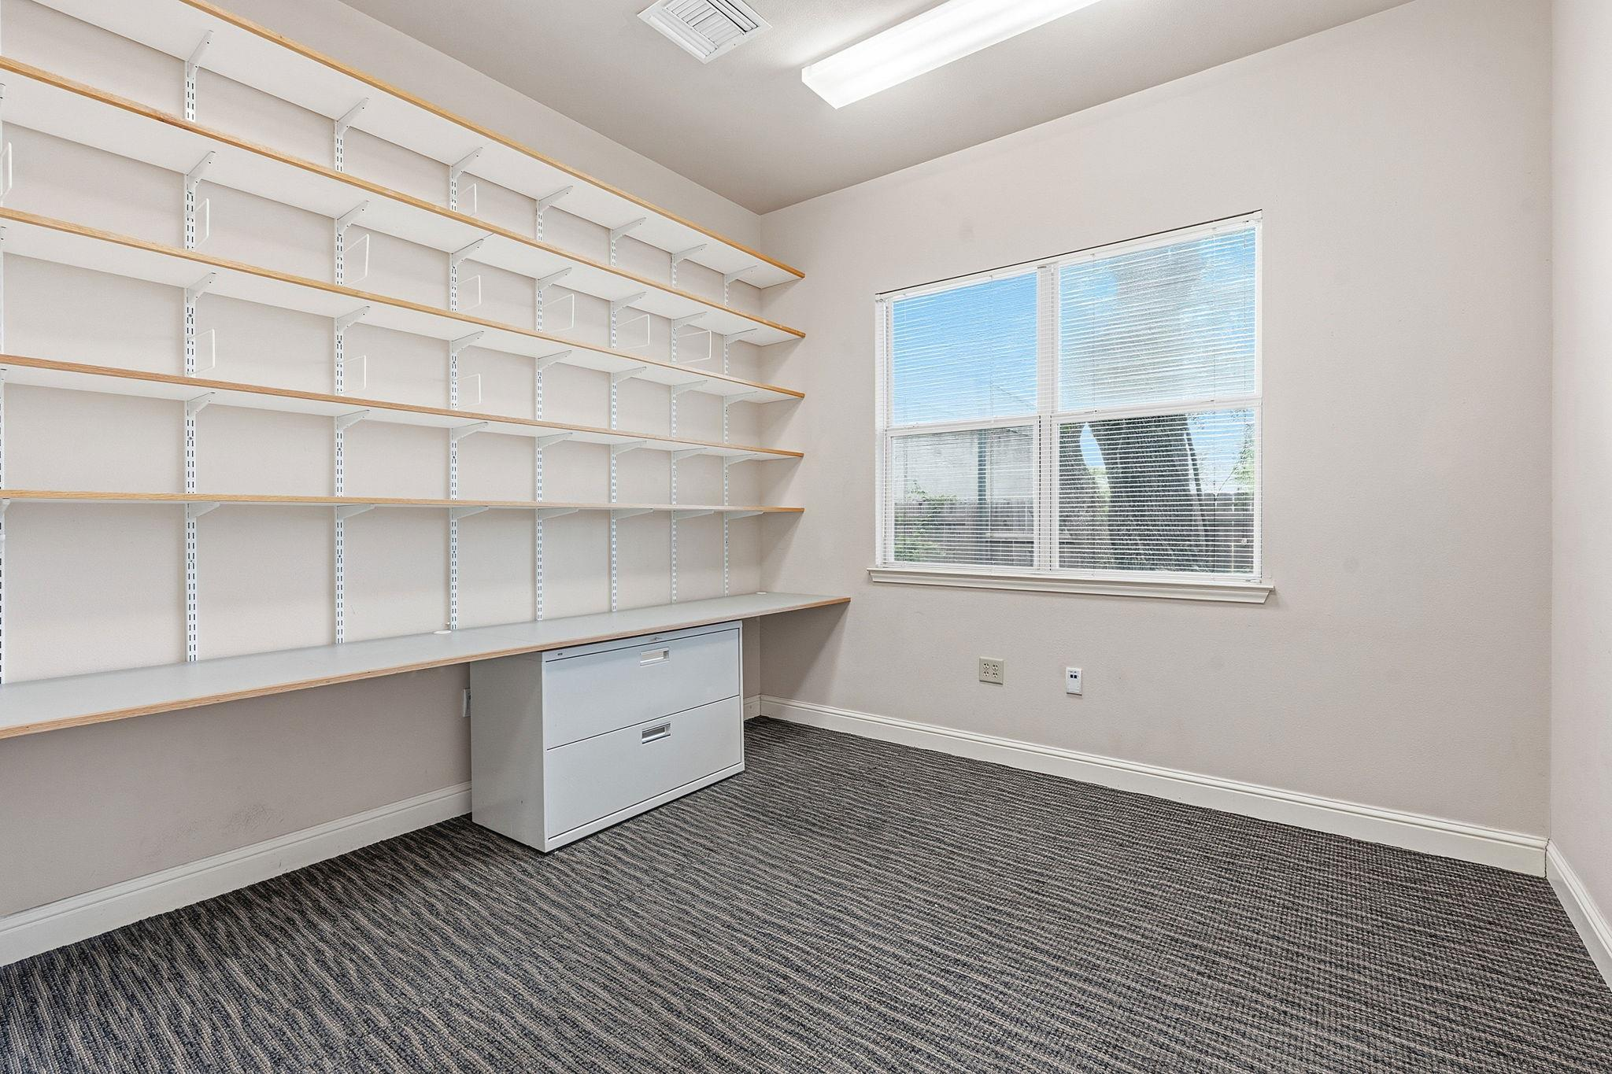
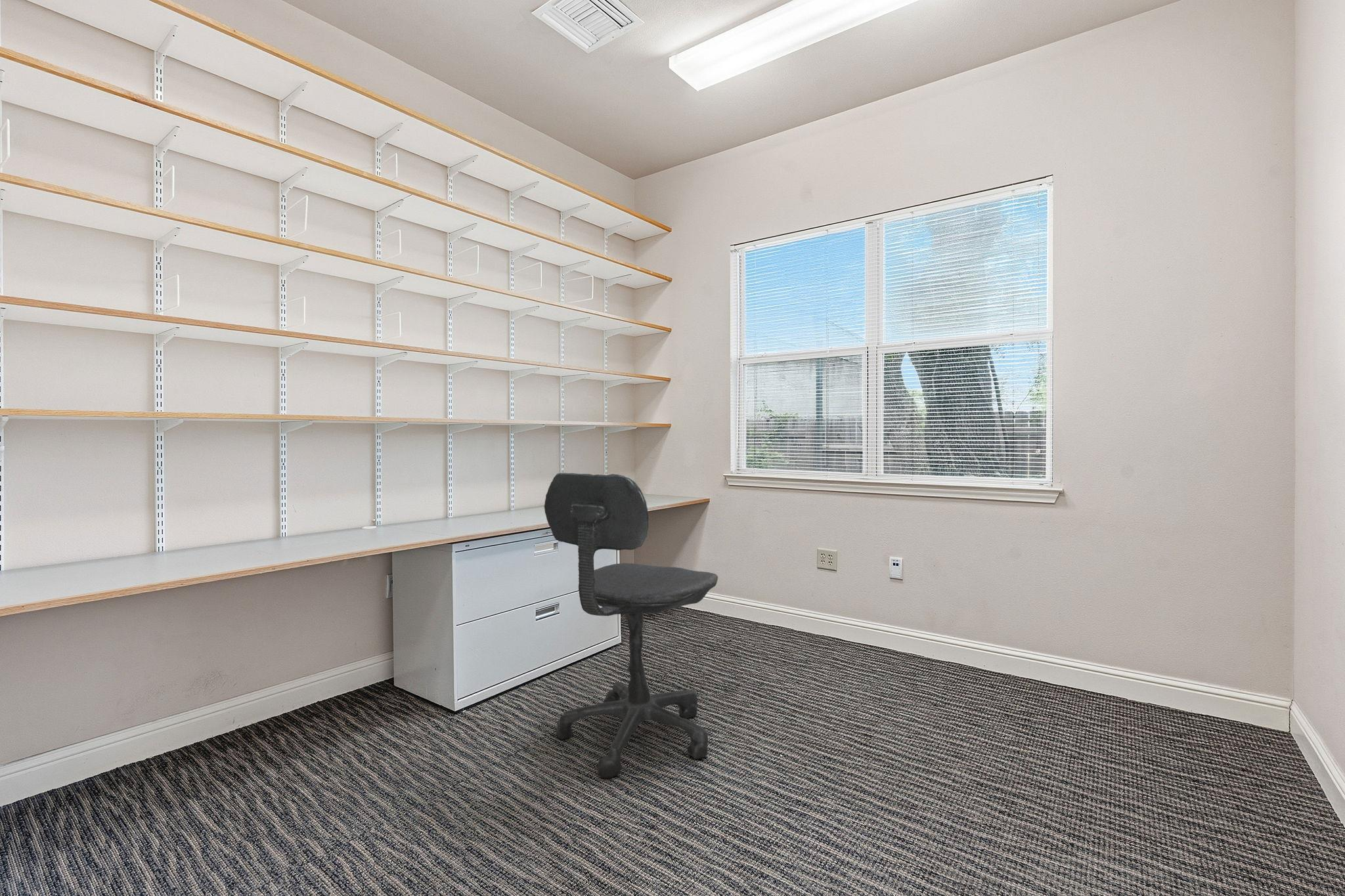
+ office chair (637, 604)
